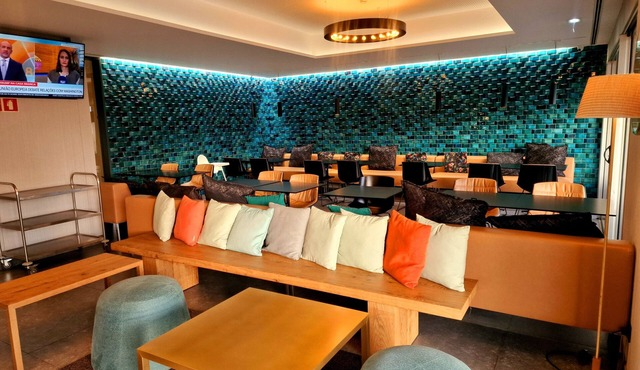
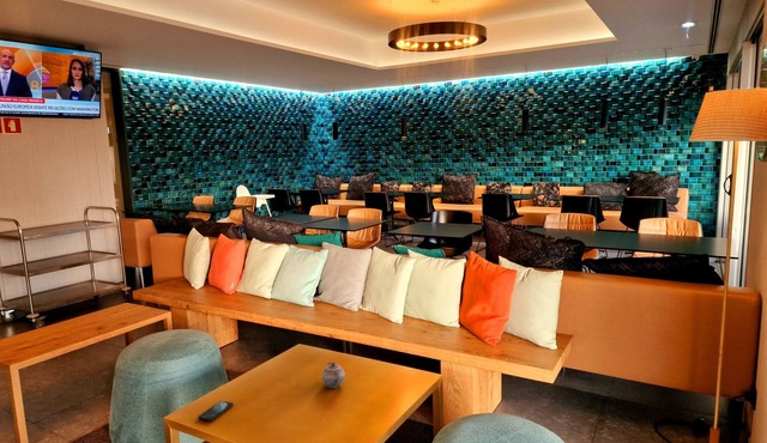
+ teapot (333, 374)
+ smartphone (216, 411)
